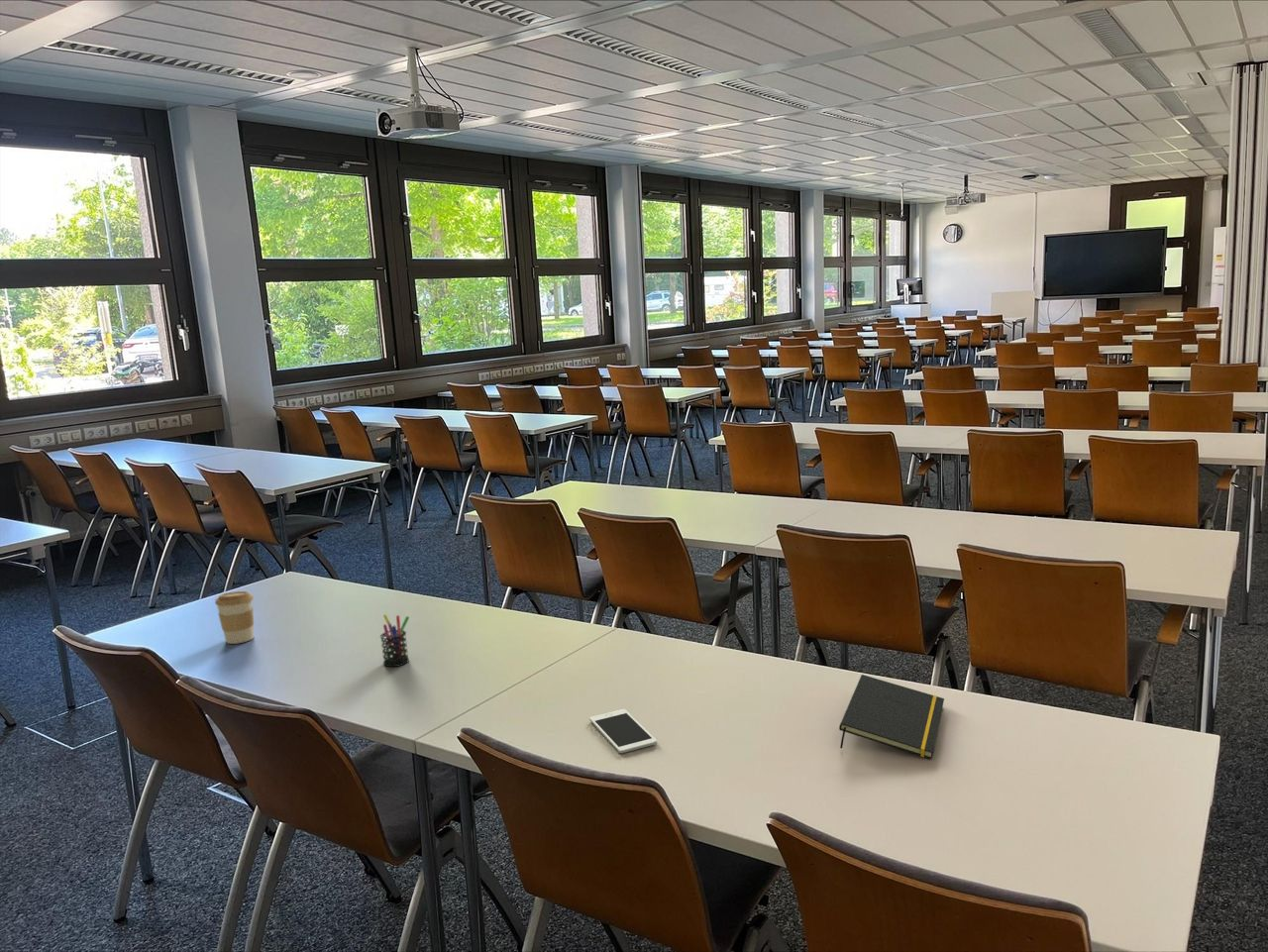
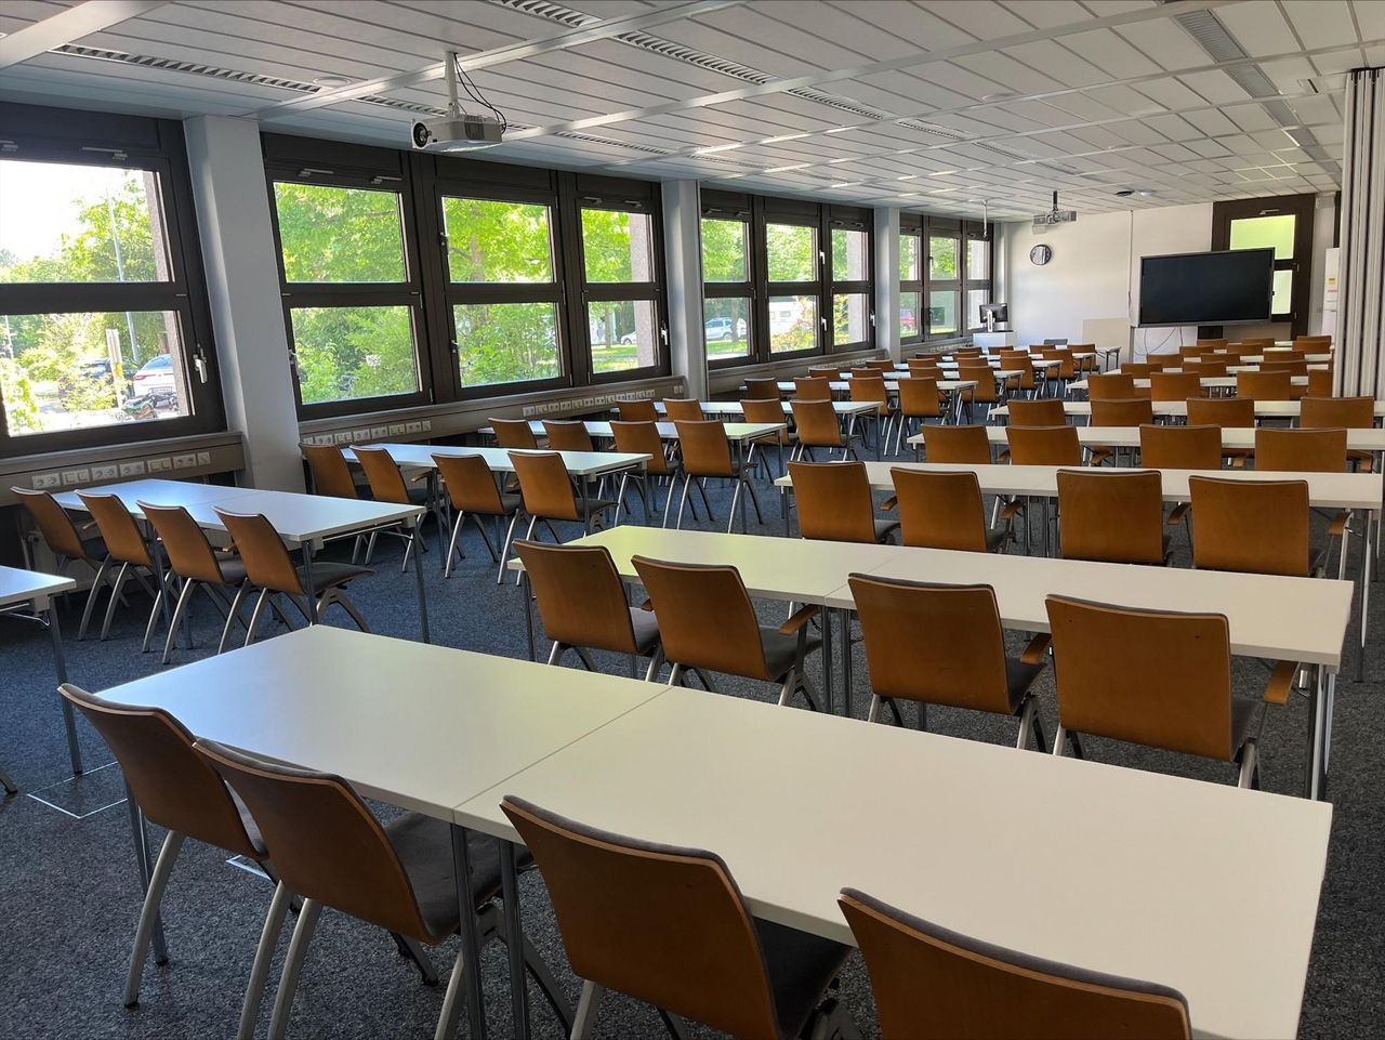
- notepad (894, 713)
- coffee cup (236, 615)
- pen holder (396, 637)
- cell phone (622, 730)
